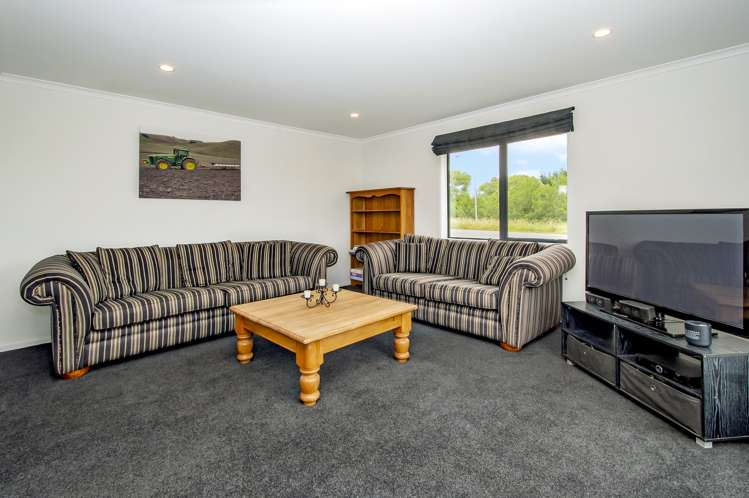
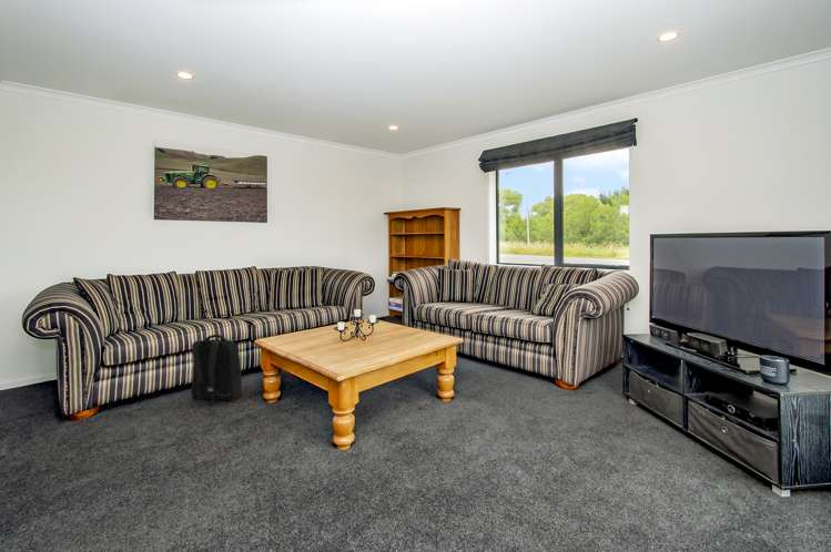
+ backpack (213, 367)
